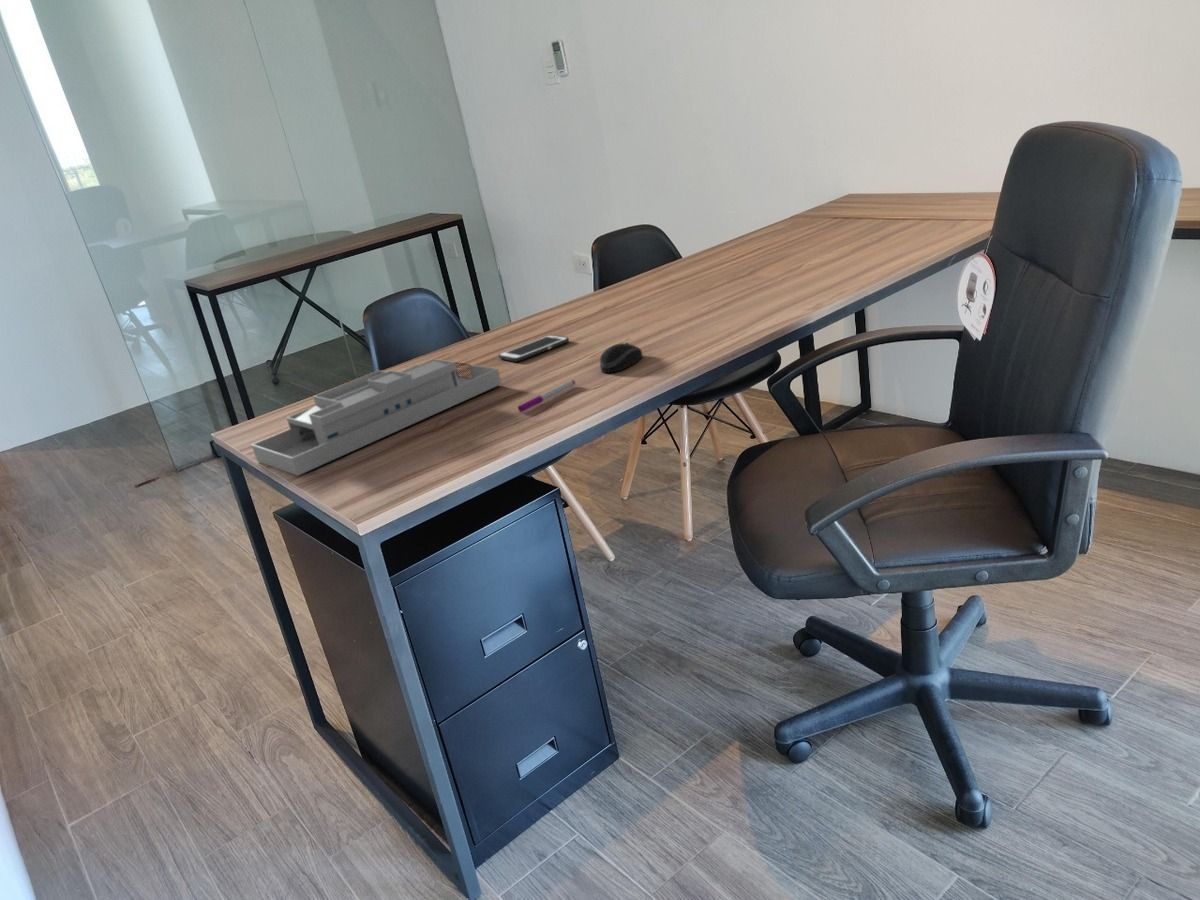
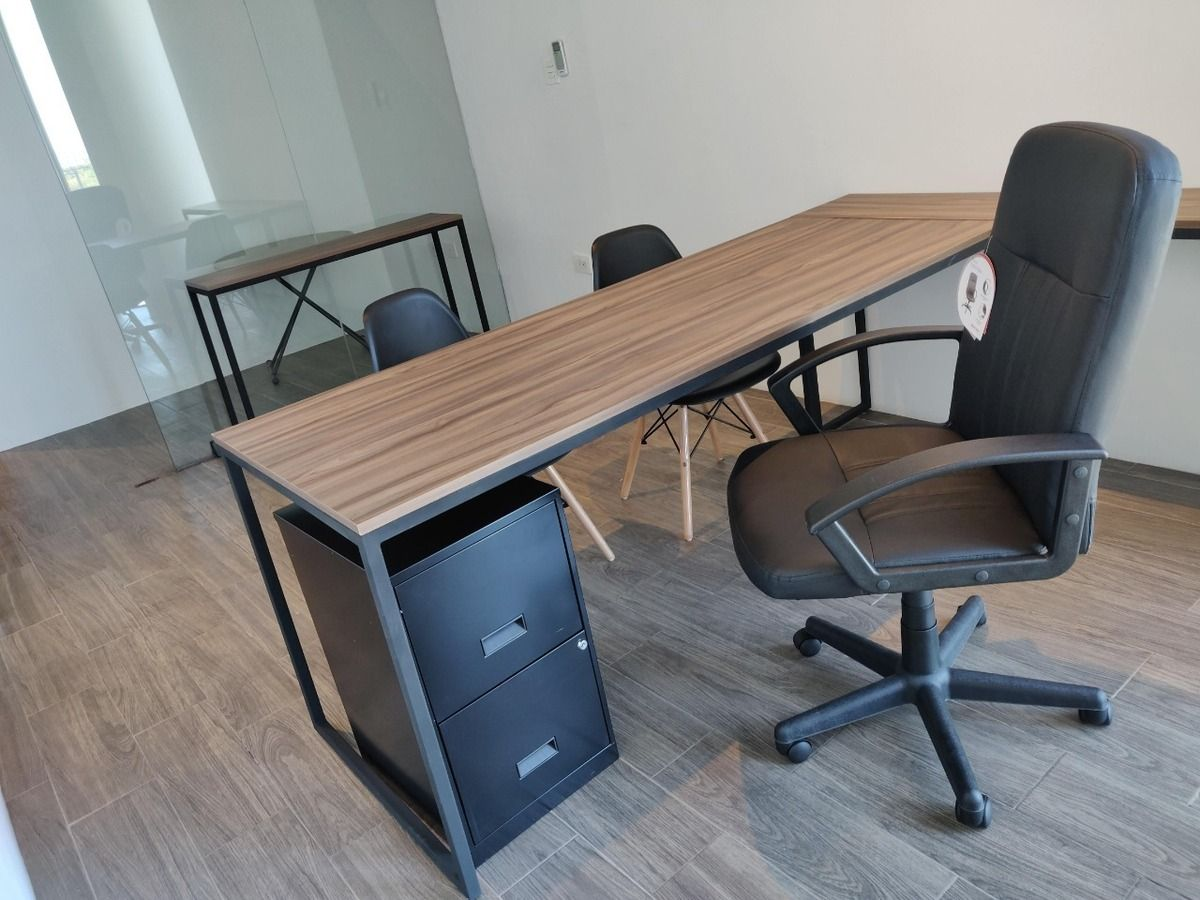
- computer mouse (619, 353)
- cell phone (533, 348)
- pen (547, 395)
- desk organizer (378, 400)
